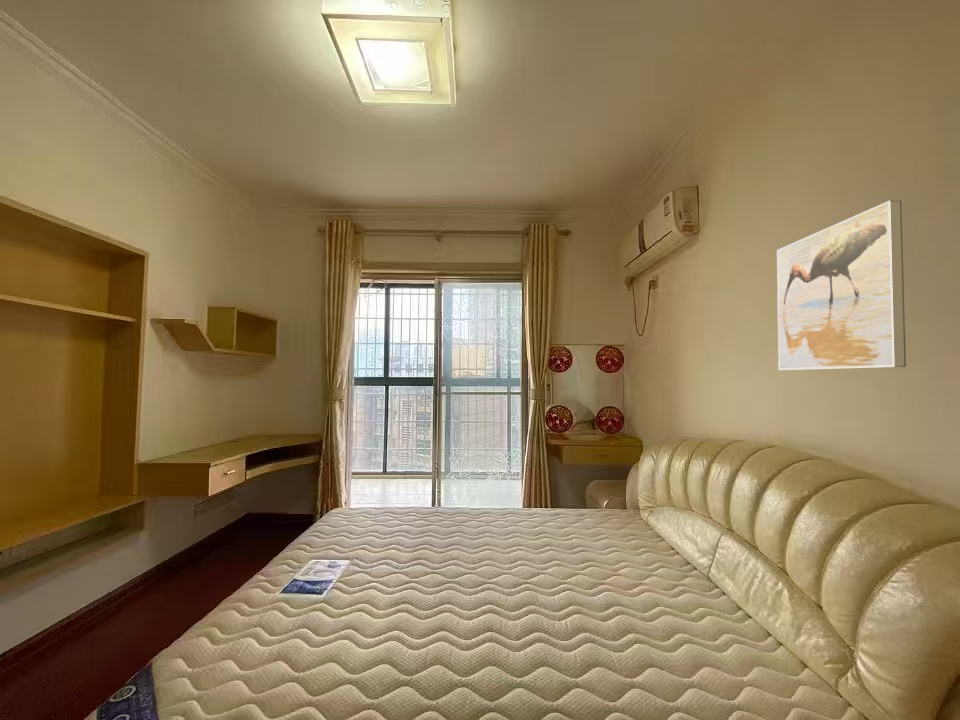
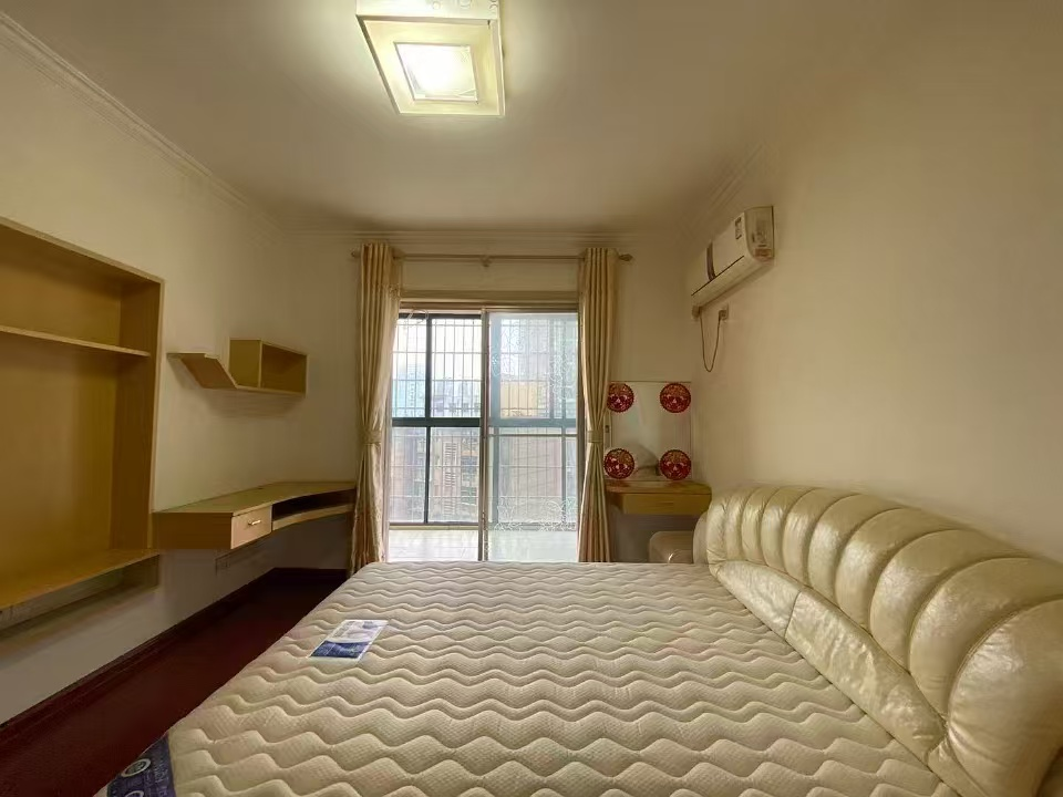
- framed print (830, 298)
